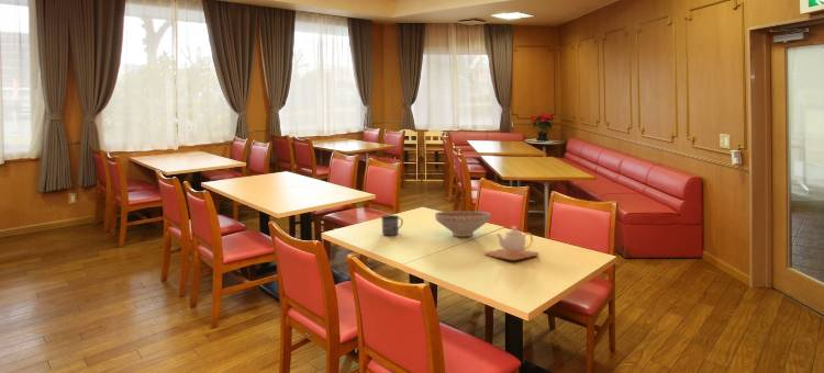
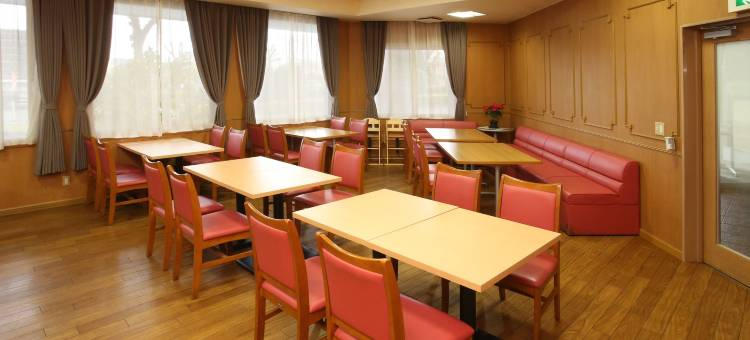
- teapot (511, 240)
- decorative bowl (463, 224)
- mug (392, 225)
